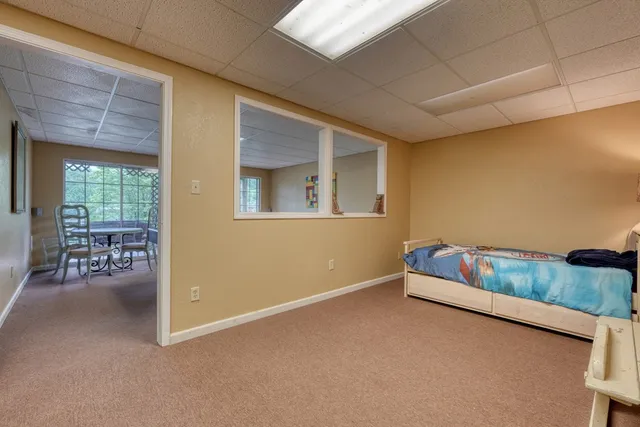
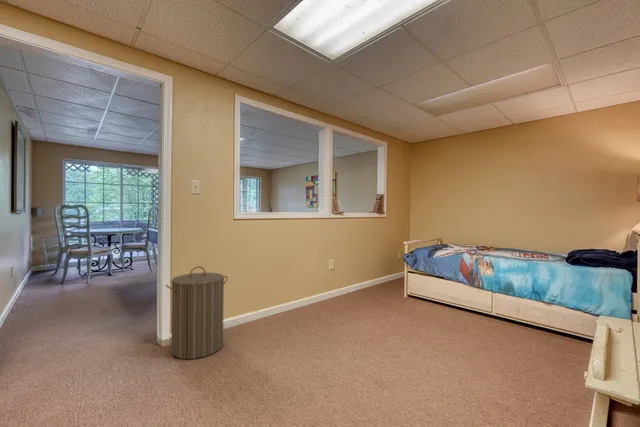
+ laundry hamper (198, 307)
